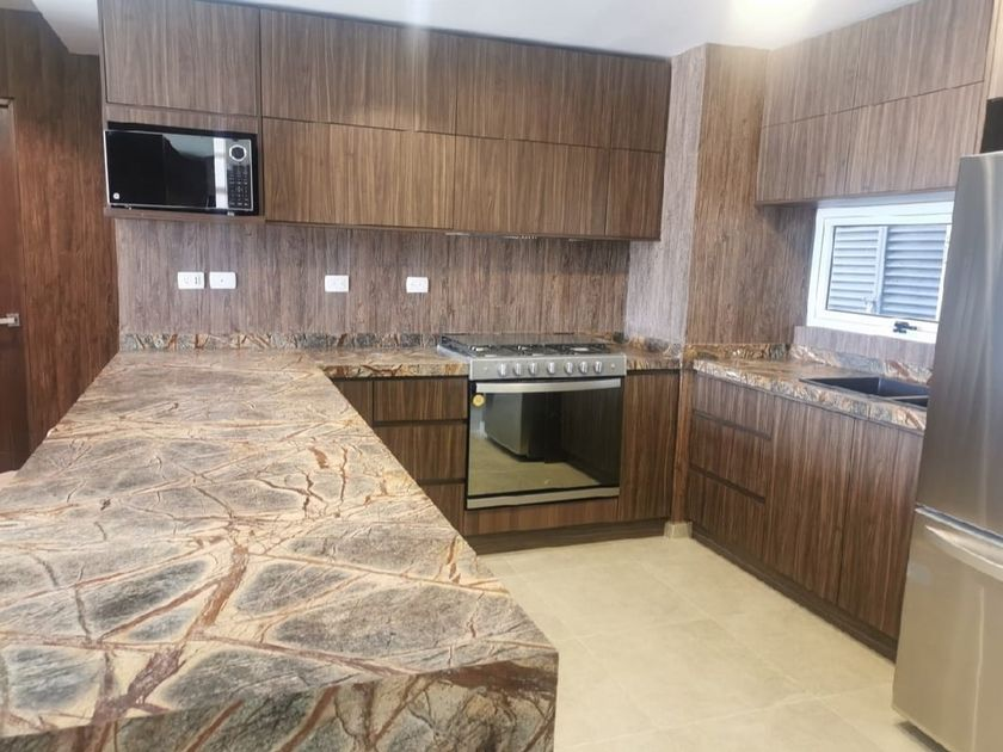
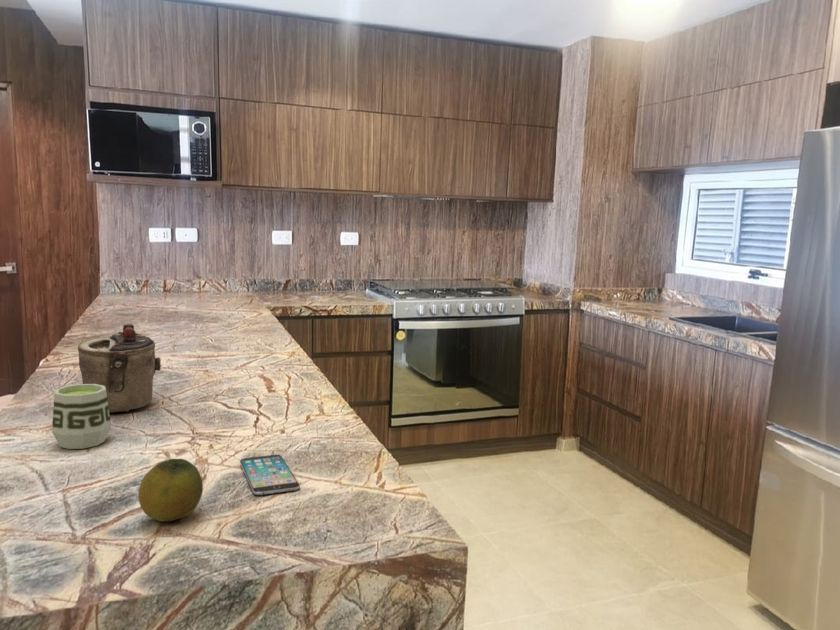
+ cup (81, 415)
+ smartphone (268, 473)
+ fruit (171, 489)
+ teapot (120, 366)
